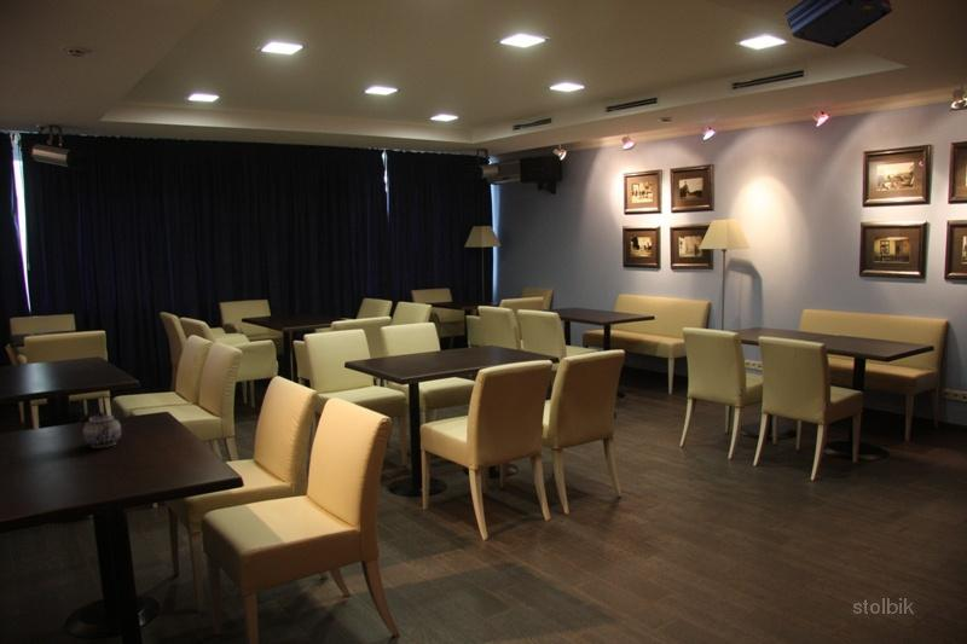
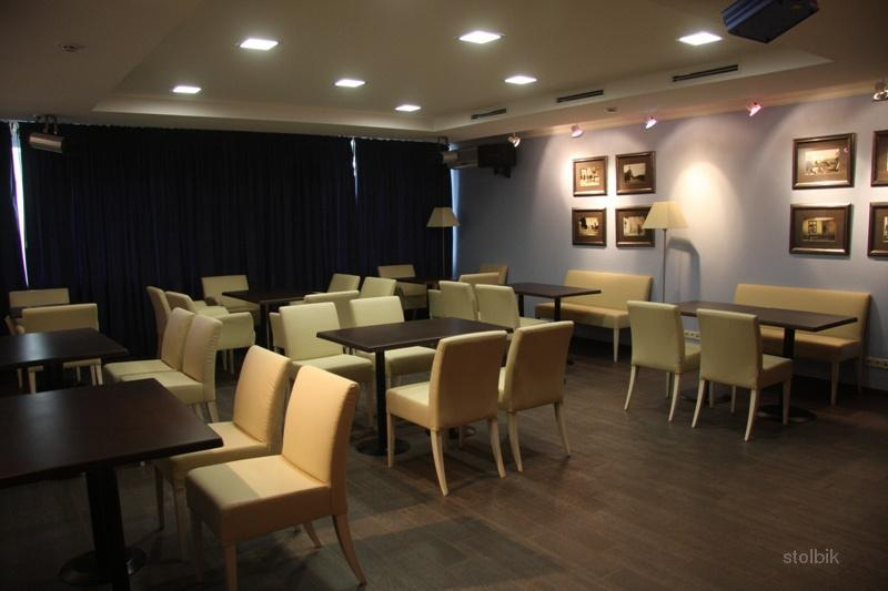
- teapot (102, 428)
